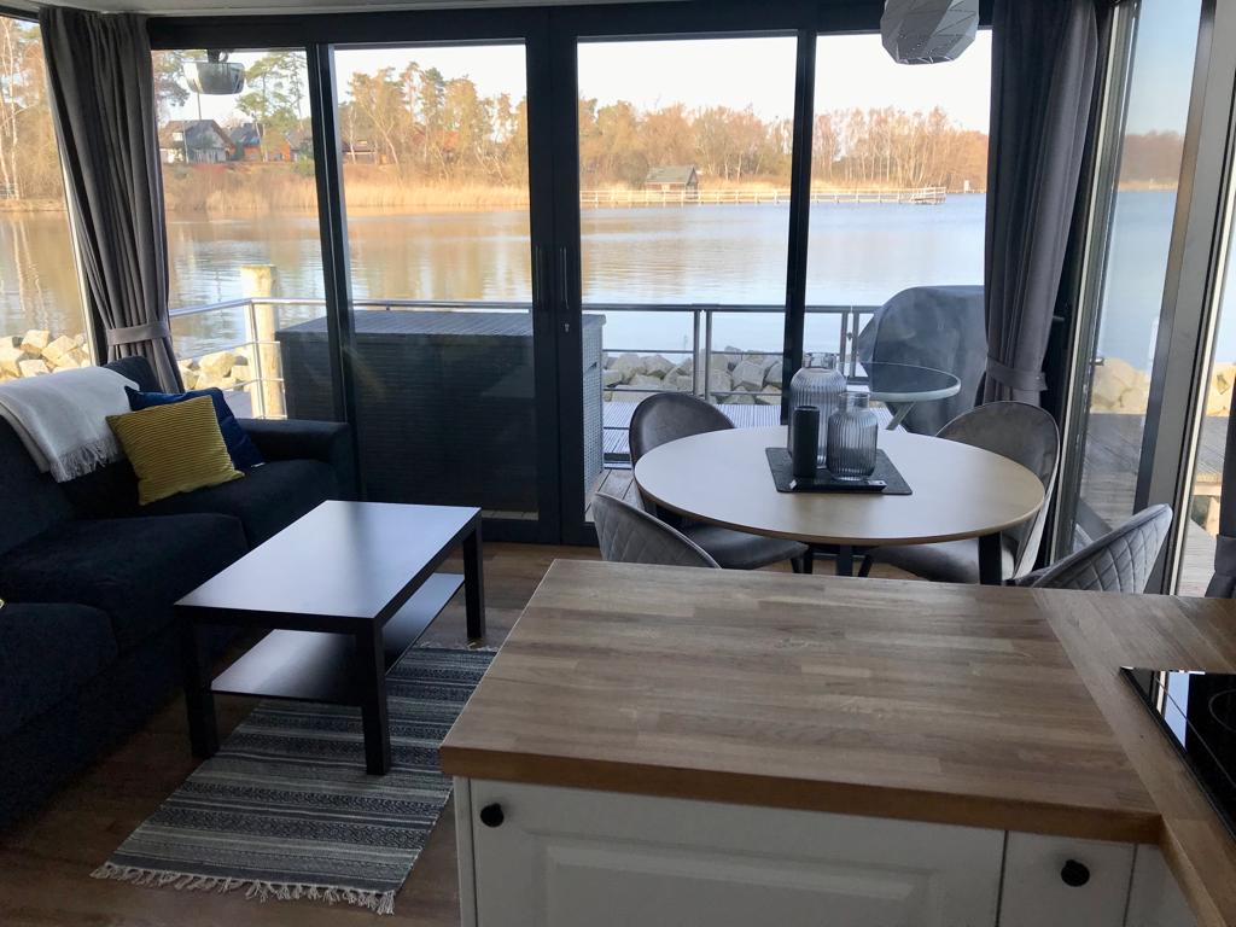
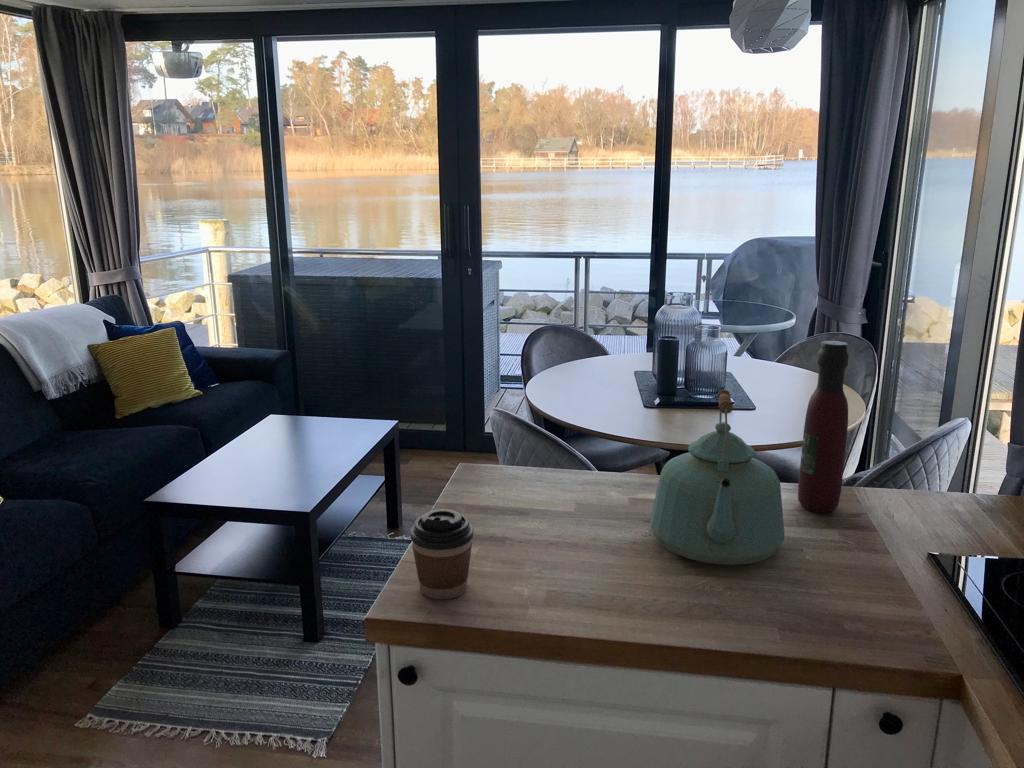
+ wine bottle (825, 426)
+ coffee cup (442, 550)
+ kettle (720, 474)
